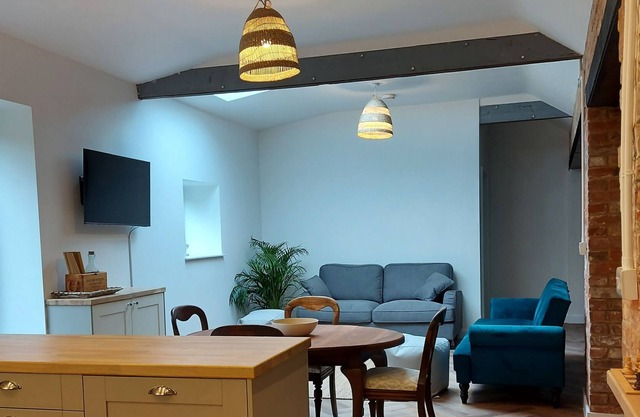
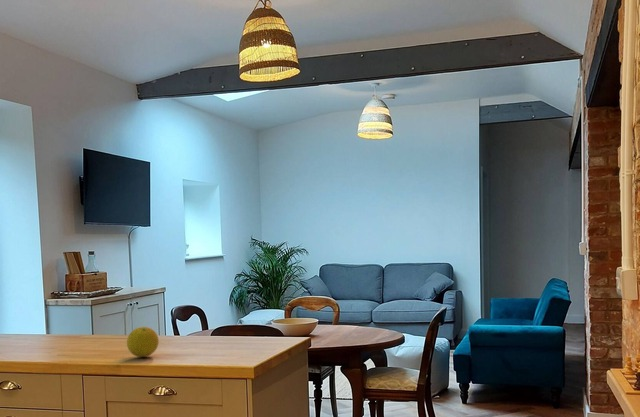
+ fruit (142, 341)
